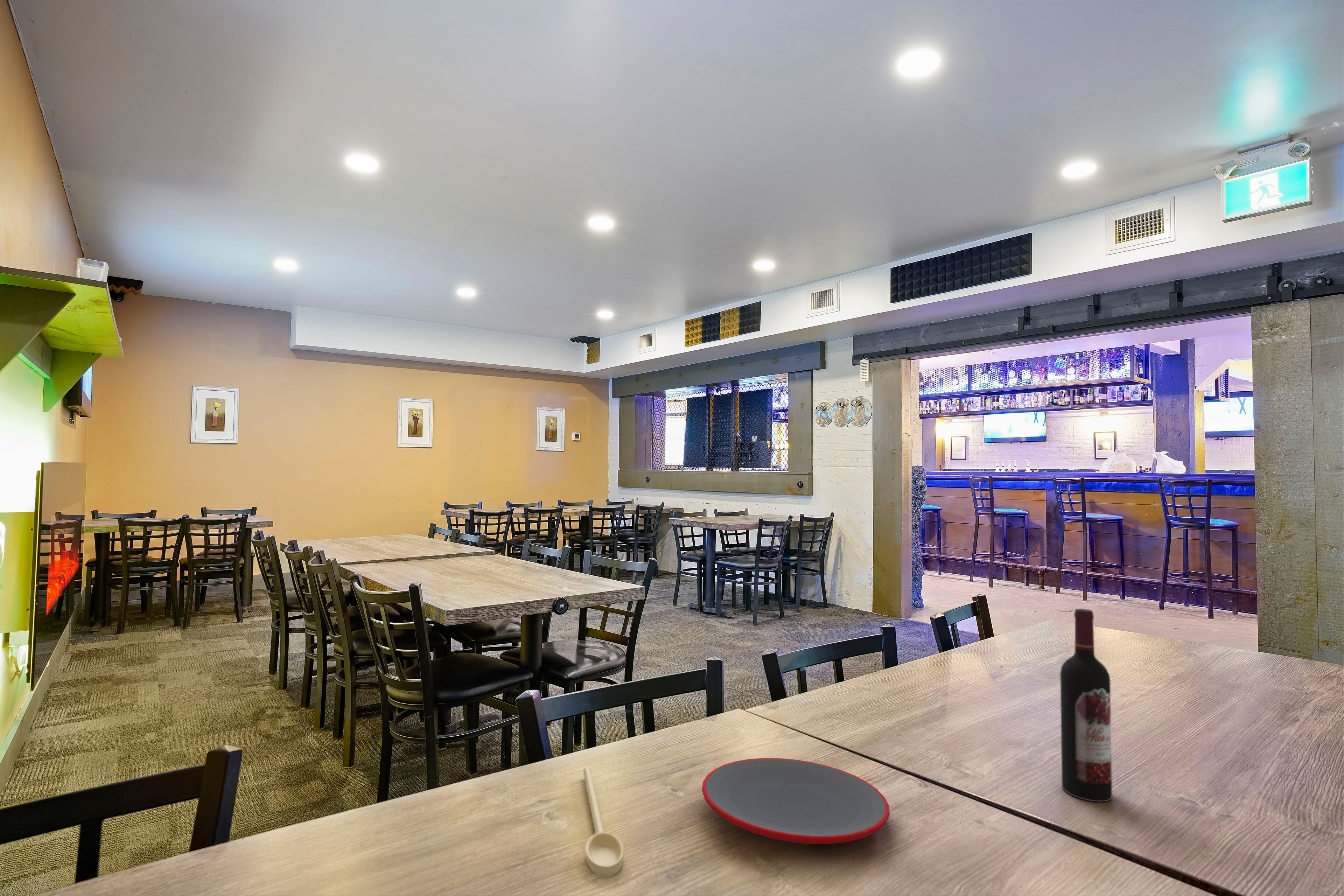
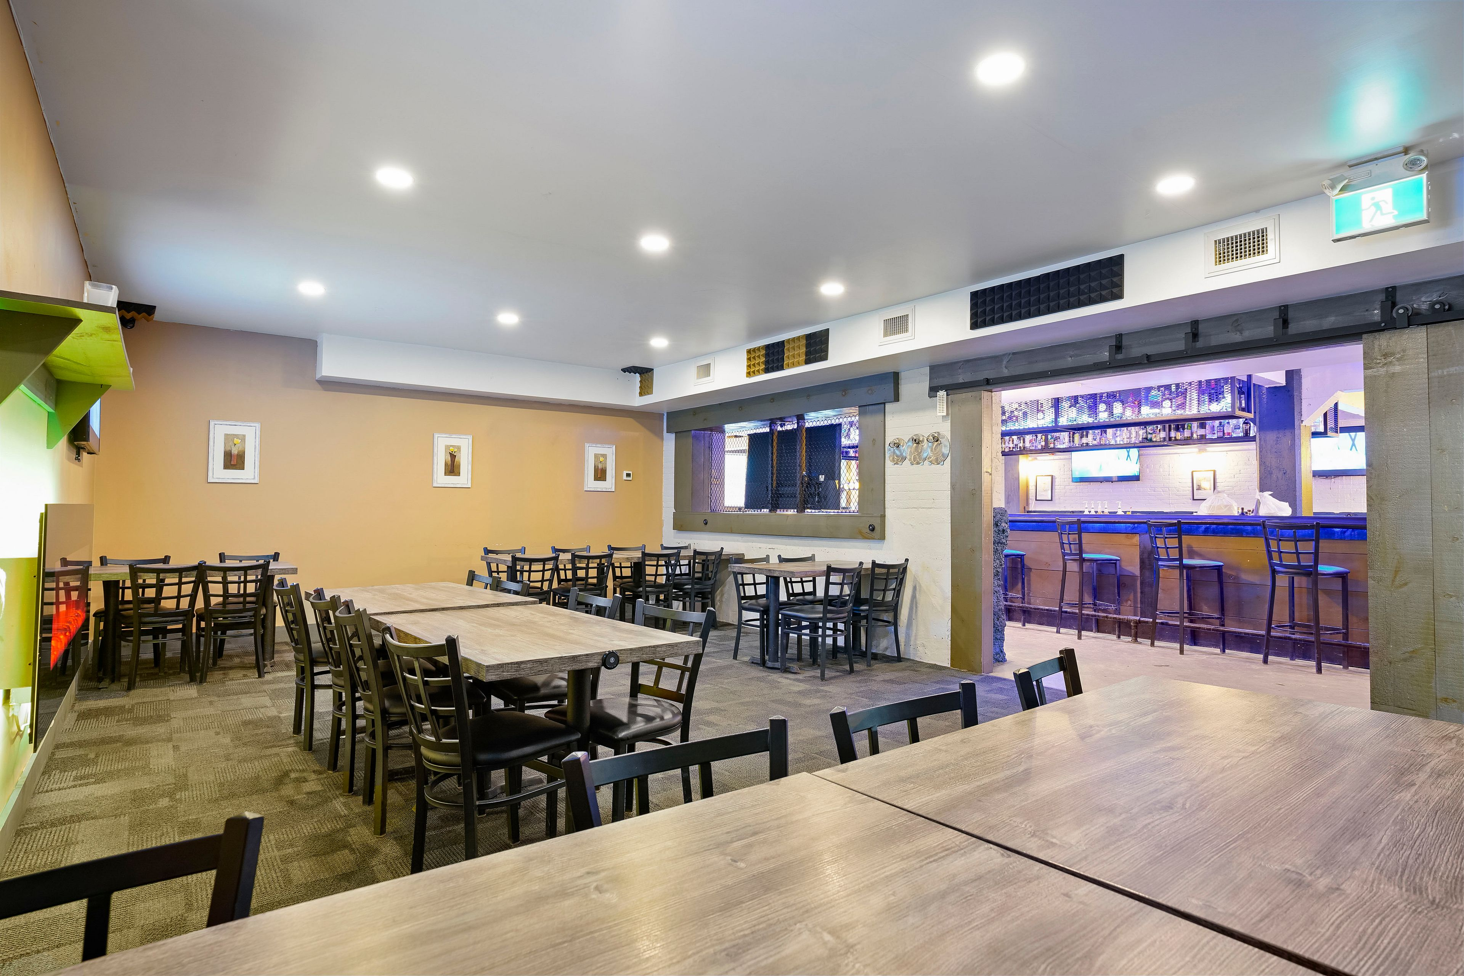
- plate (793, 799)
- wine bottle (1085, 700)
- spoon (596, 813)
